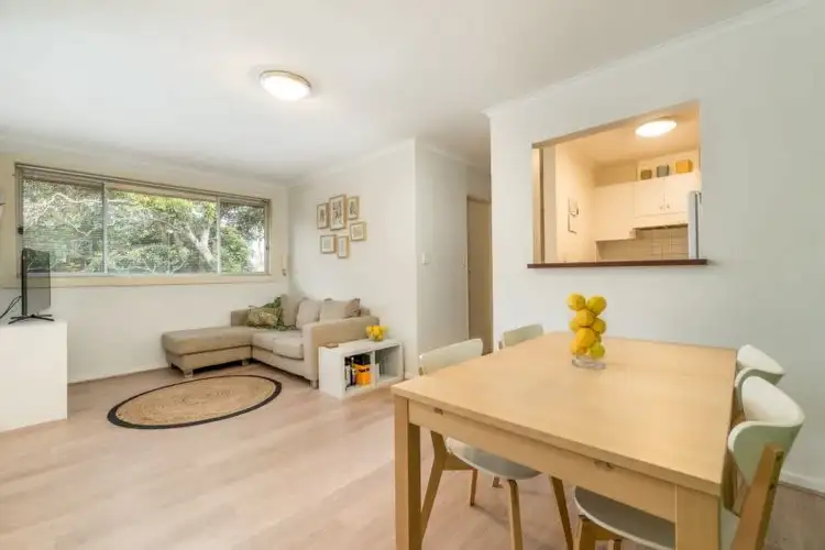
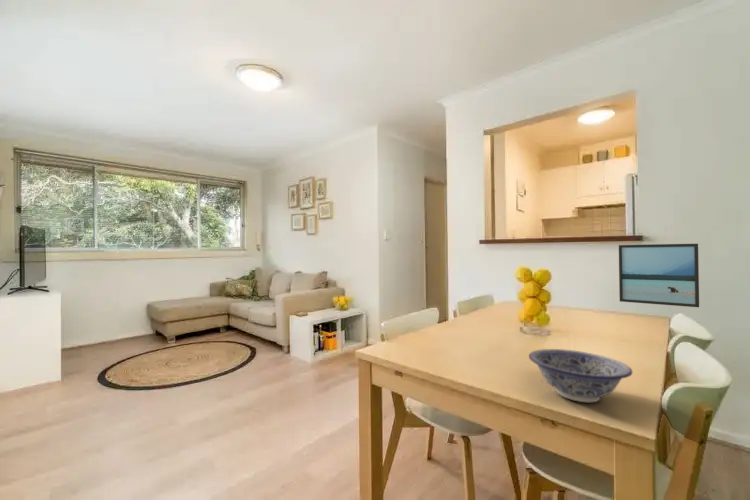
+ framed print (656, 274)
+ bowl (577, 377)
